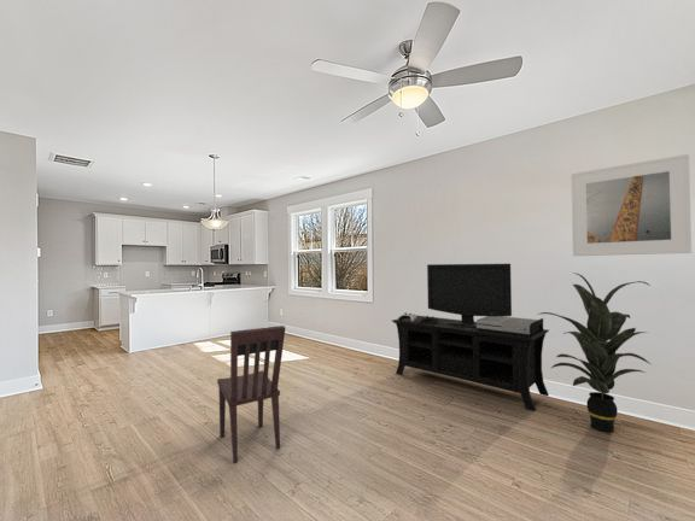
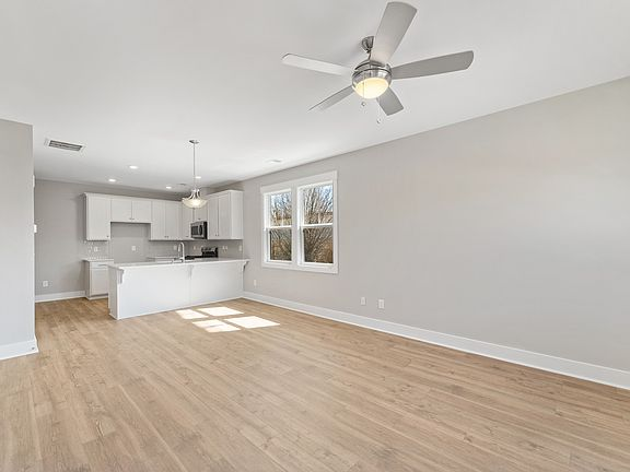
- dining chair (250, 384)
- indoor plant (594, 347)
- media console (462, 323)
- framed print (625, 209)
